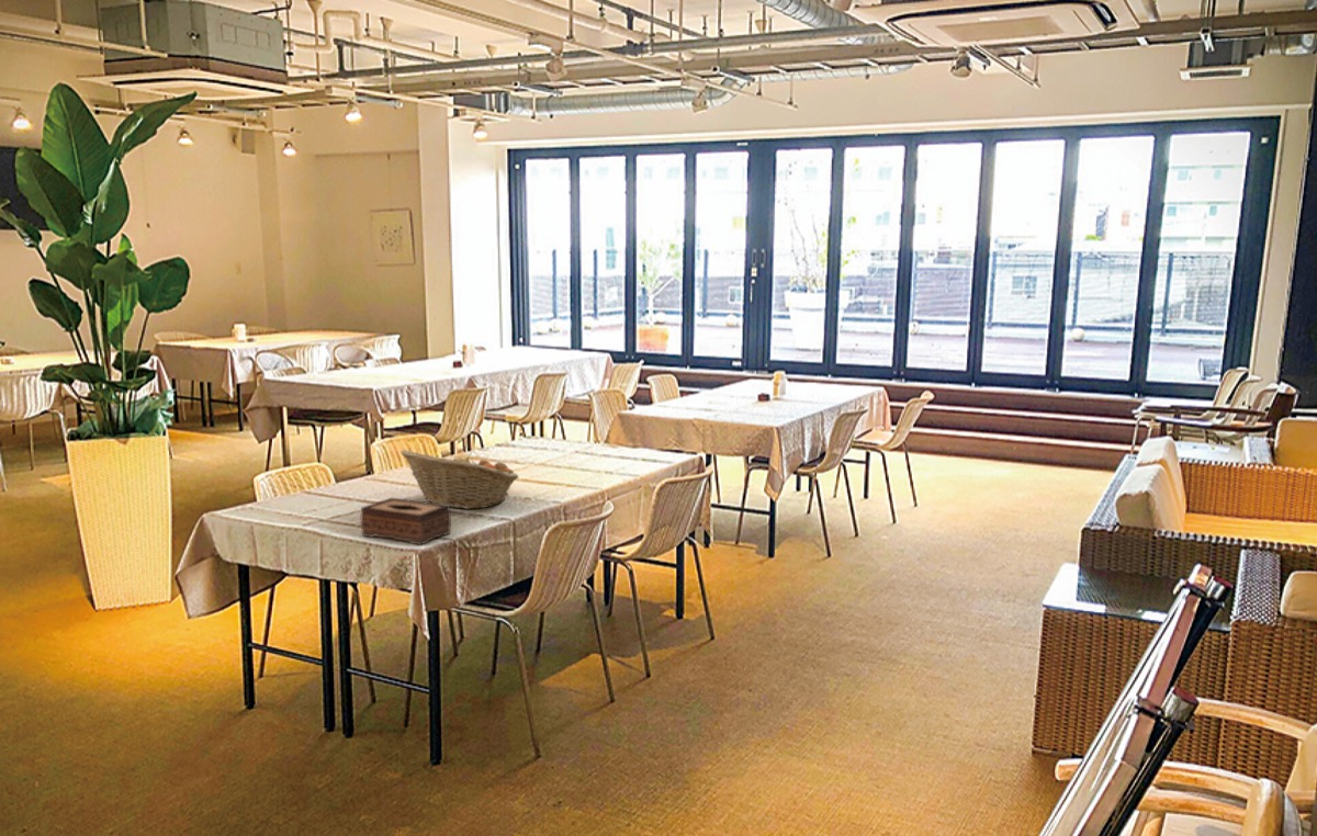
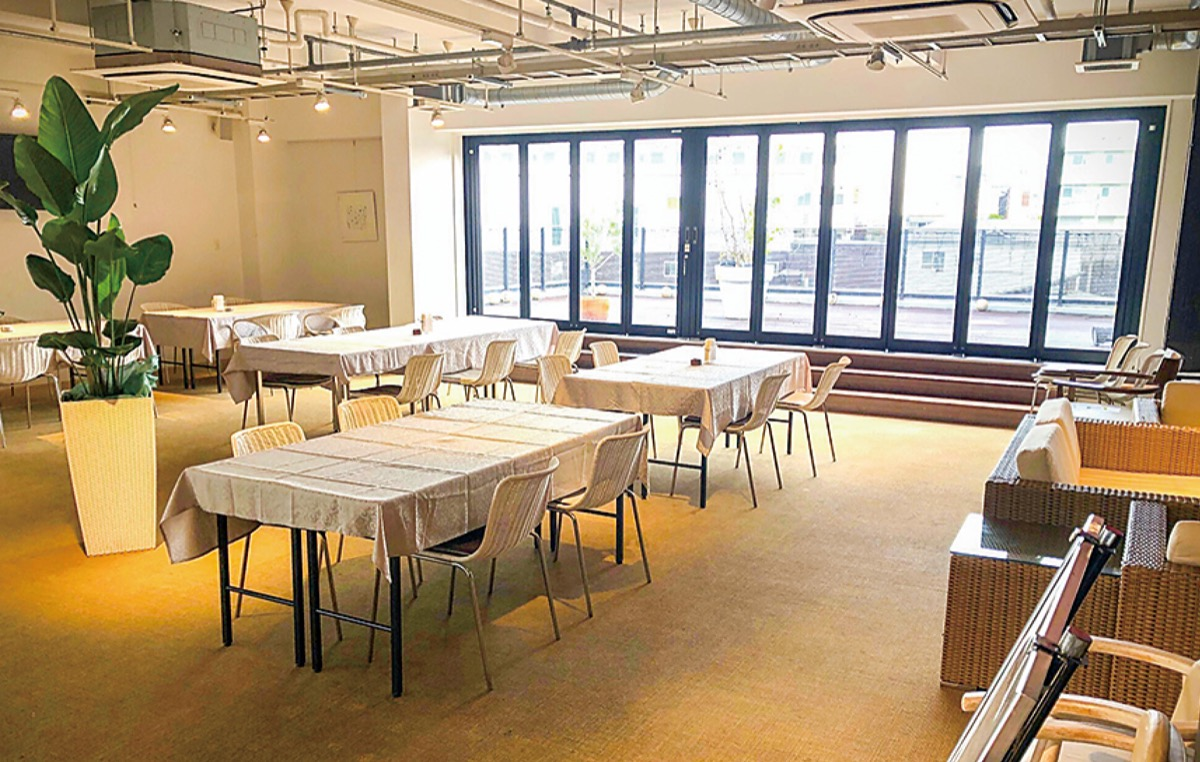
- tissue box (406, 520)
- fruit basket (459, 474)
